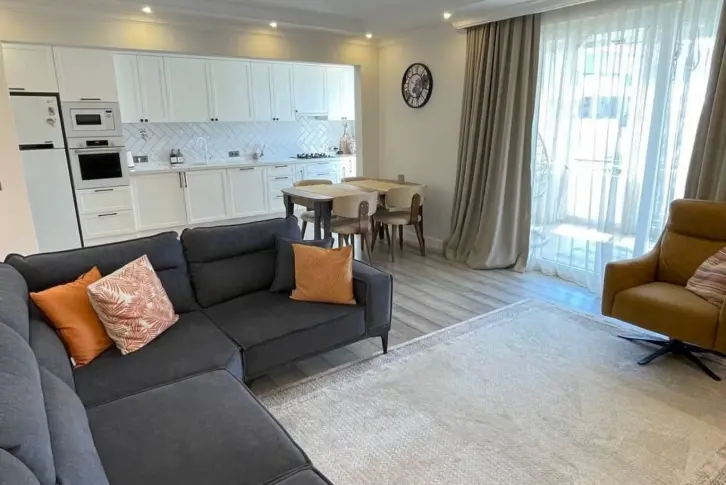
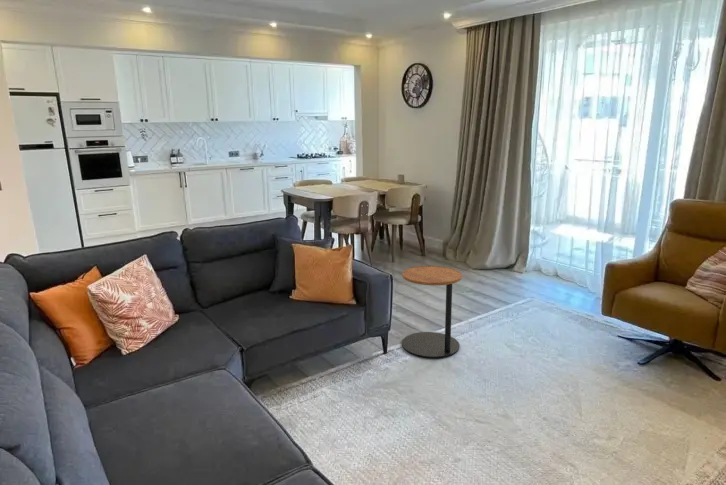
+ side table (446, 309)
